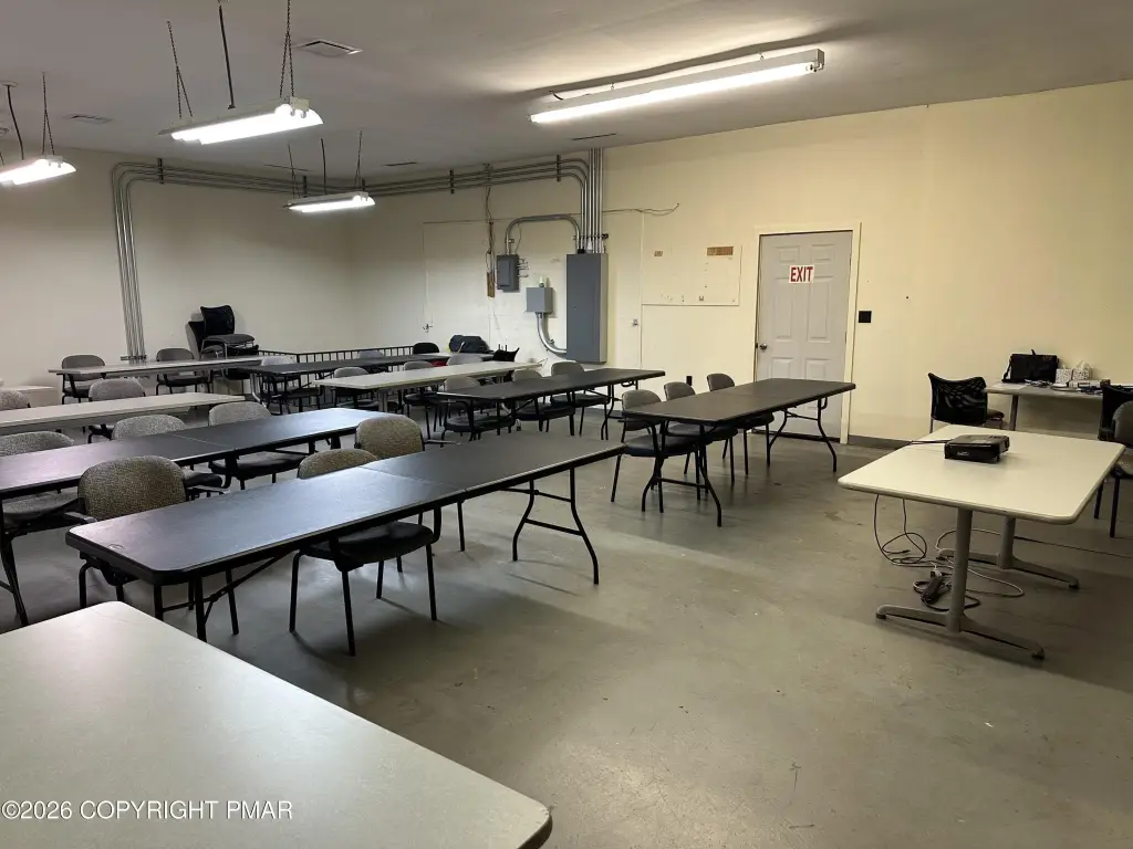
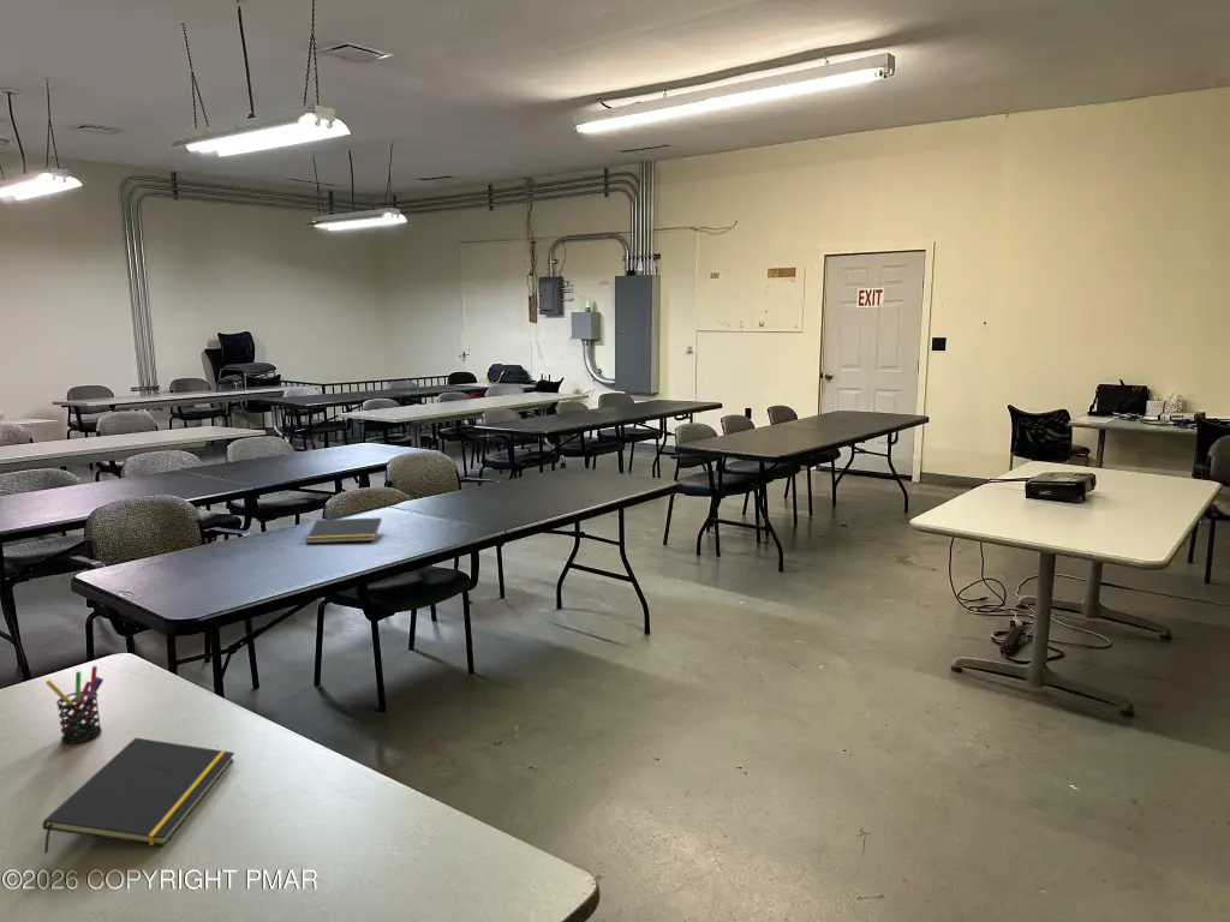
+ notepad (345, 529)
+ pen holder (80, 700)
+ notepad (148, 786)
